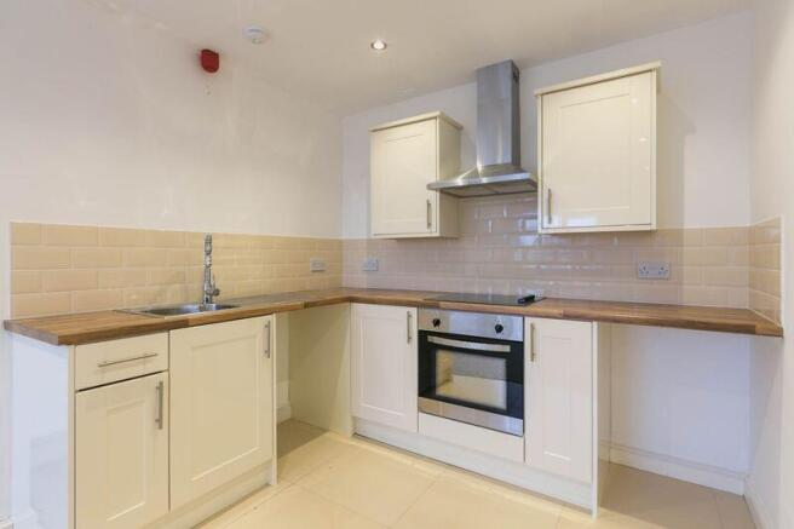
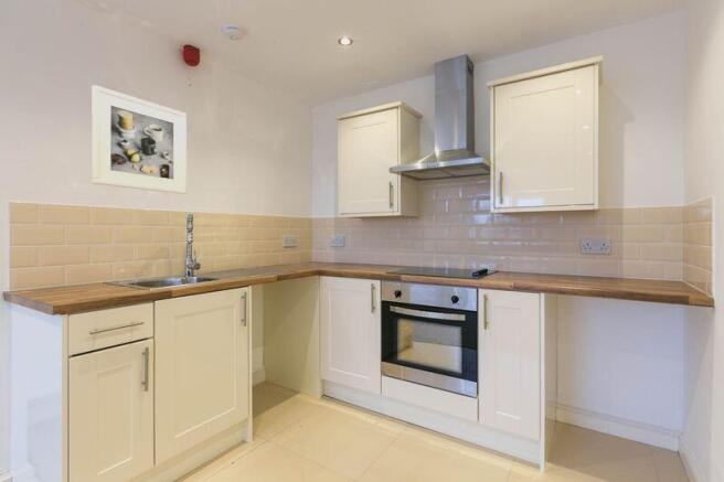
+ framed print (143, 144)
